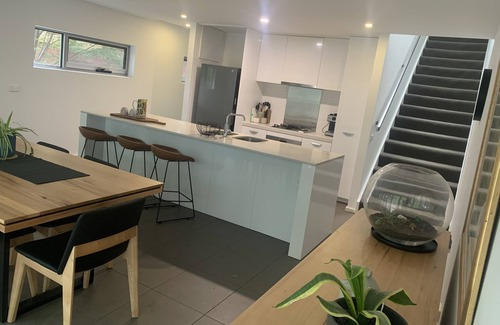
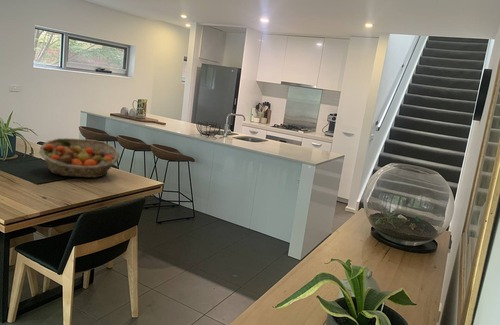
+ fruit basket (80, 157)
